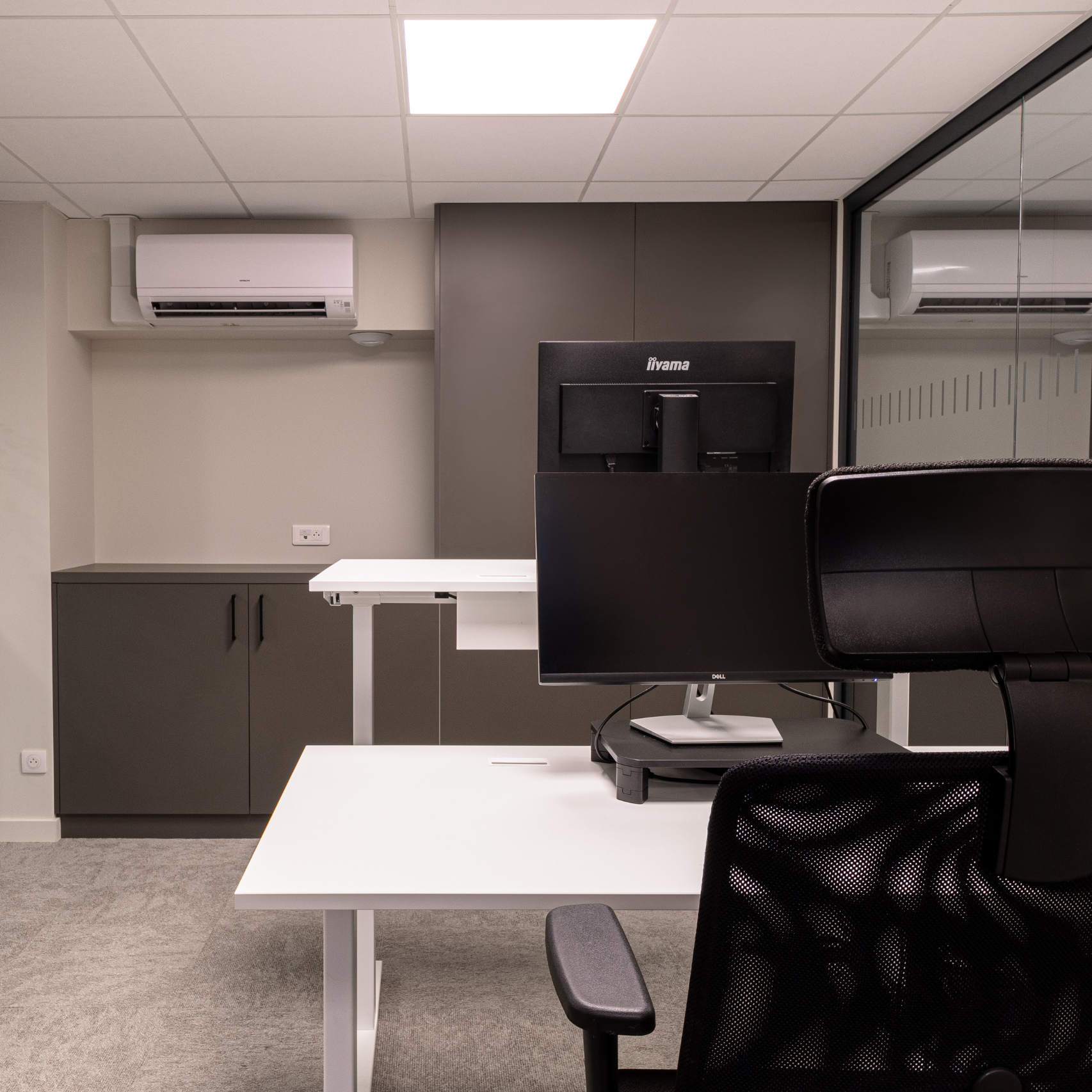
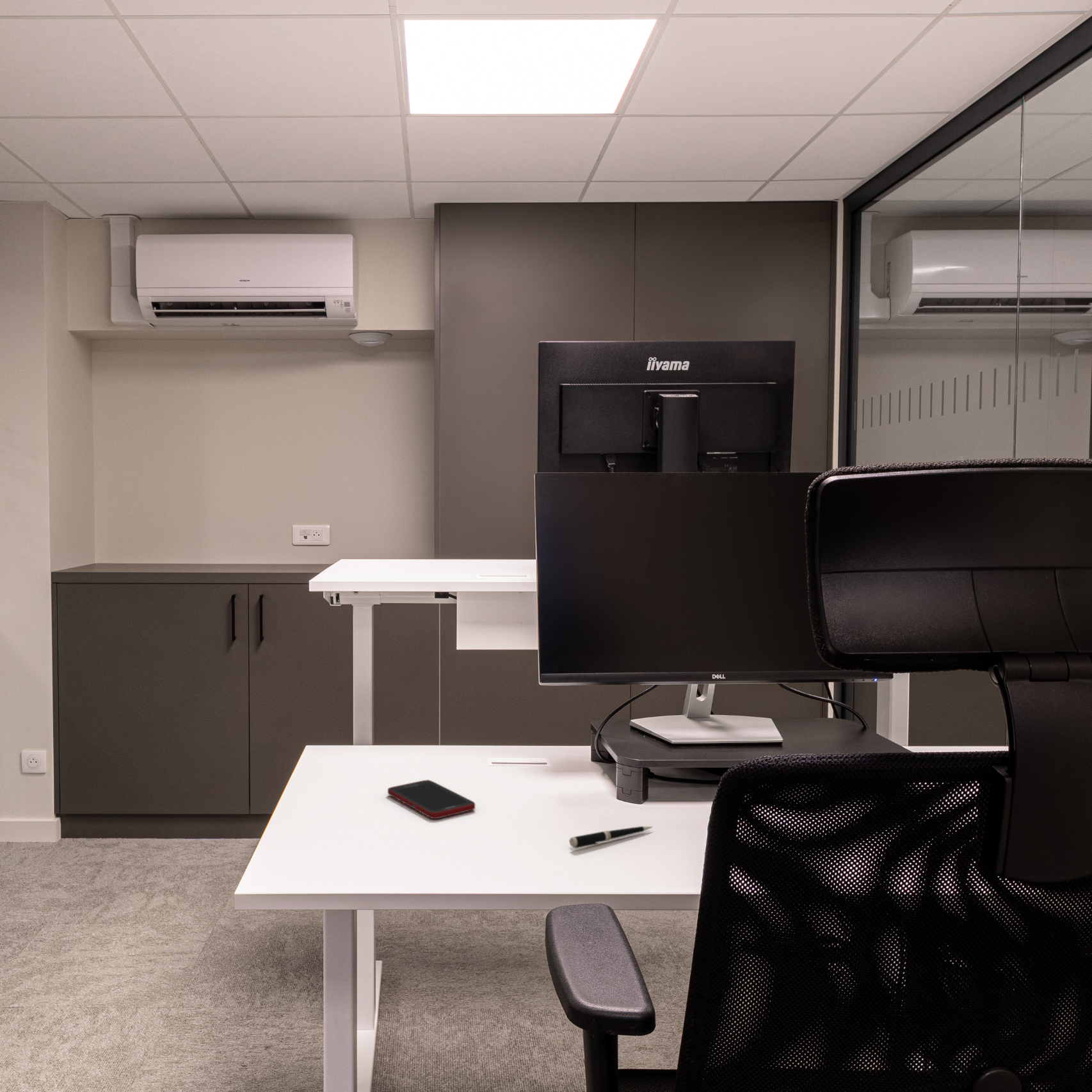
+ pen (613, 833)
+ cell phone (430, 798)
